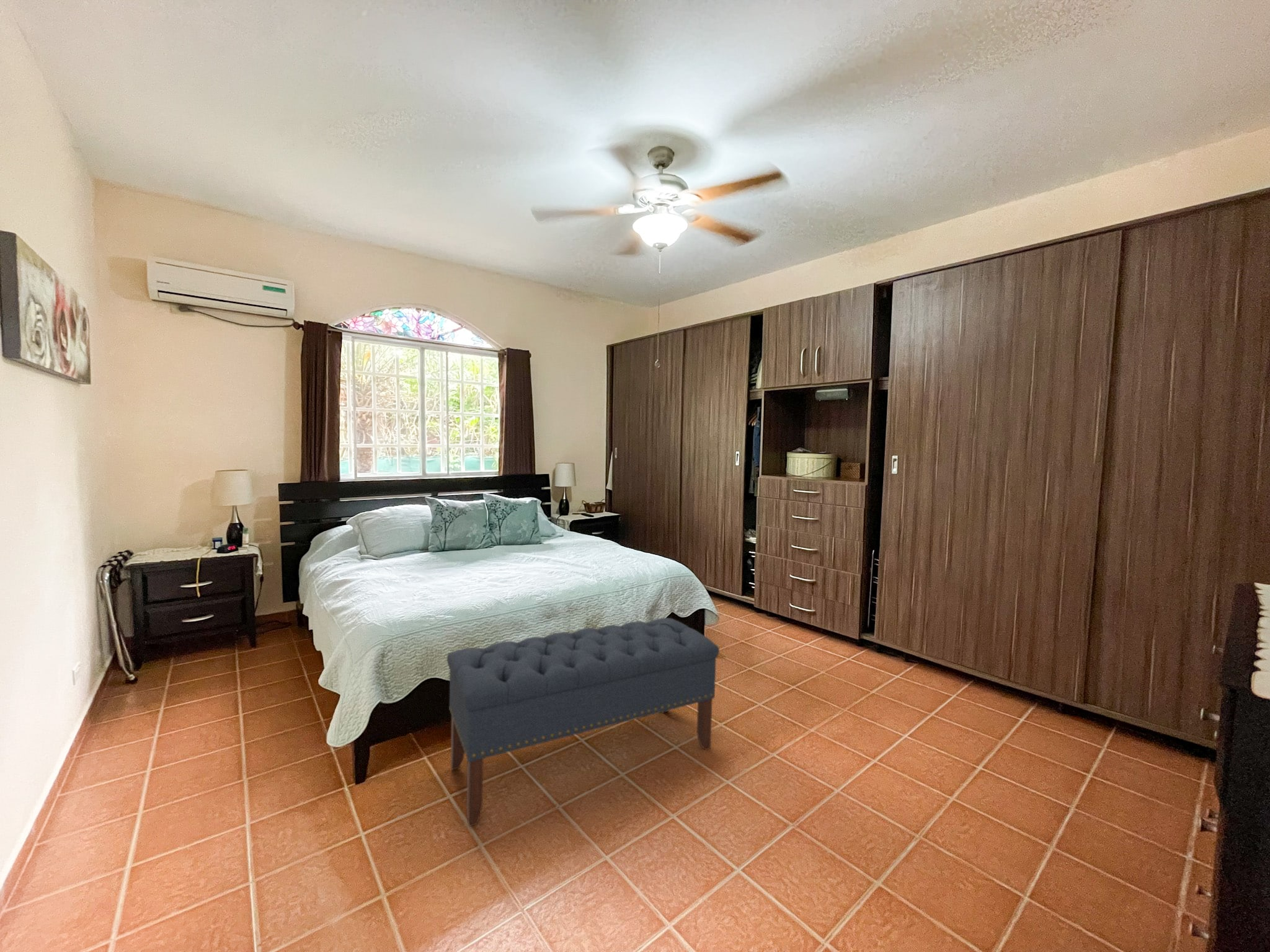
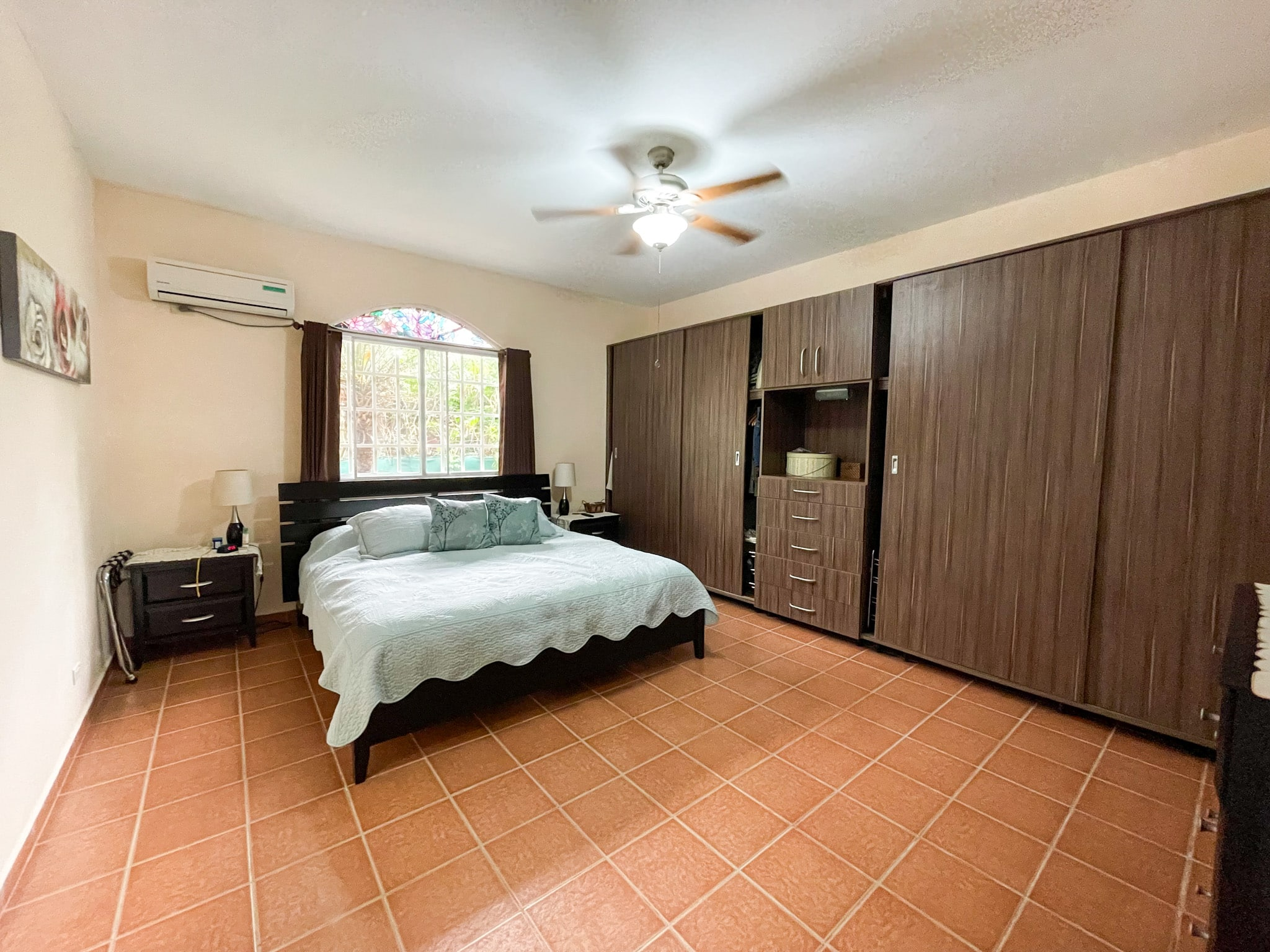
- bench (587, 699)
